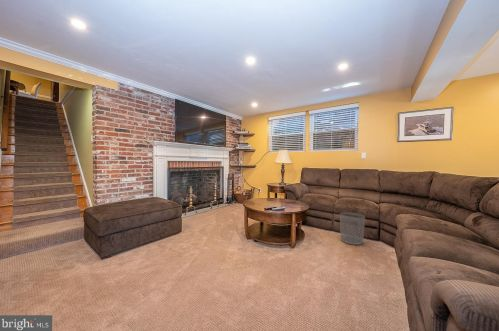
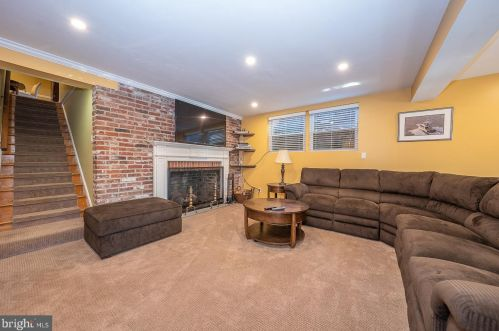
- waste bin (351, 228)
